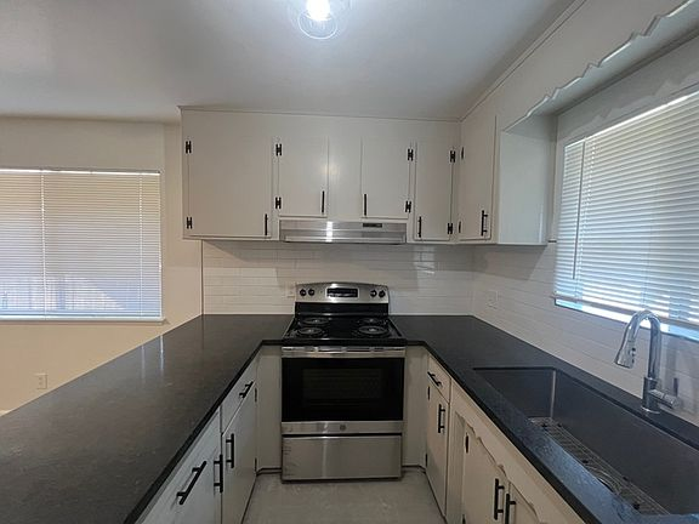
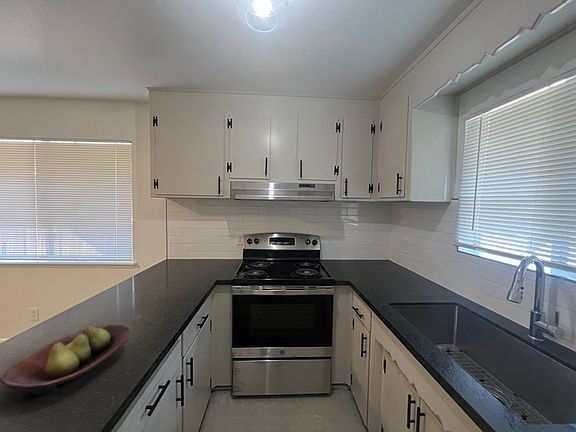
+ fruit bowl (76, 351)
